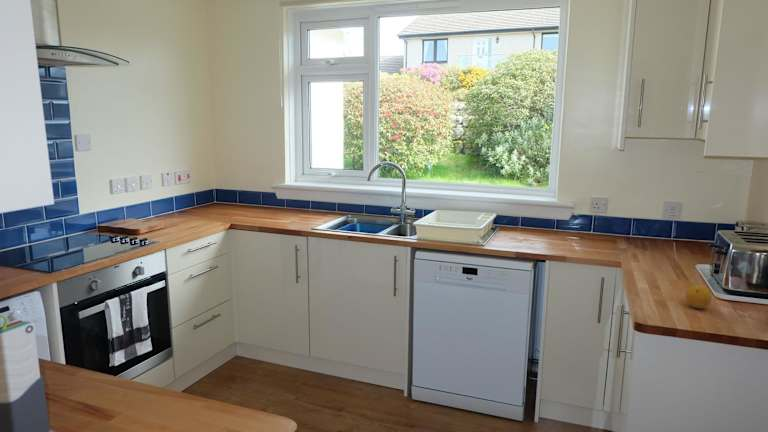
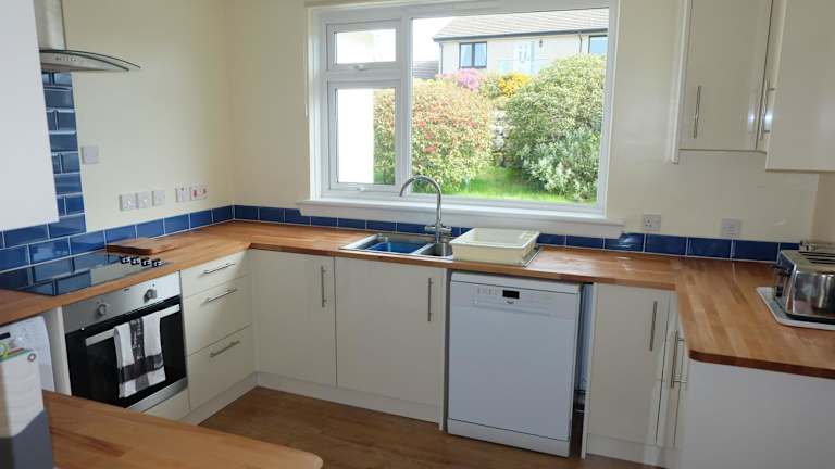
- fruit (698, 296)
